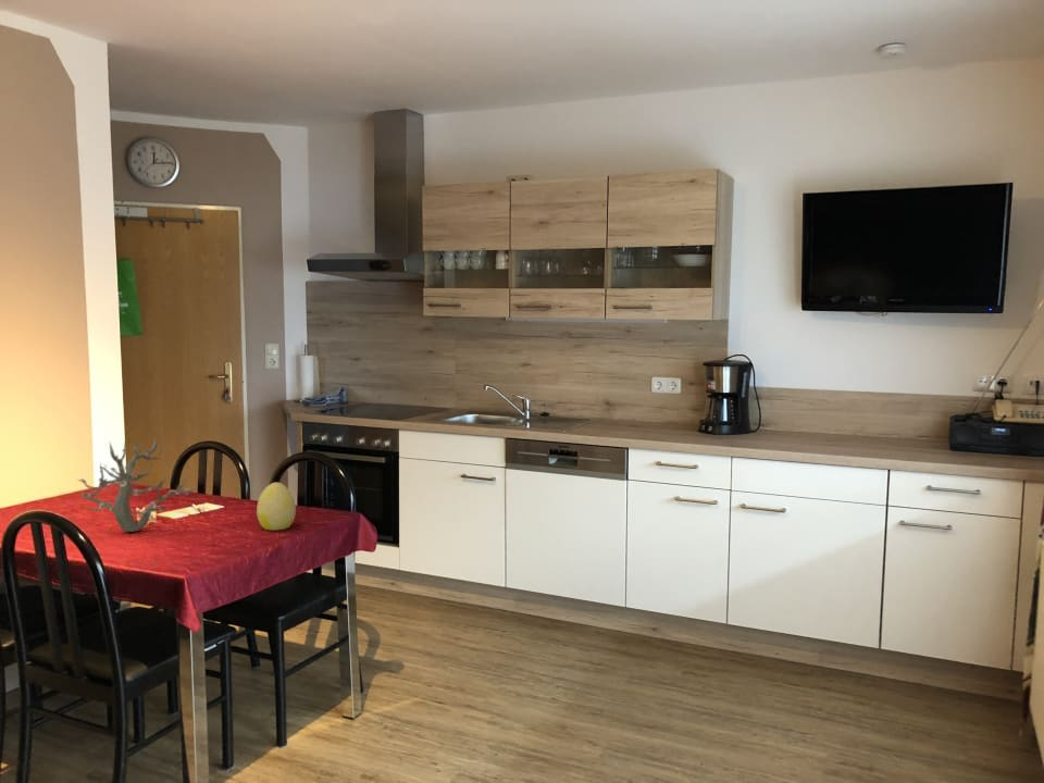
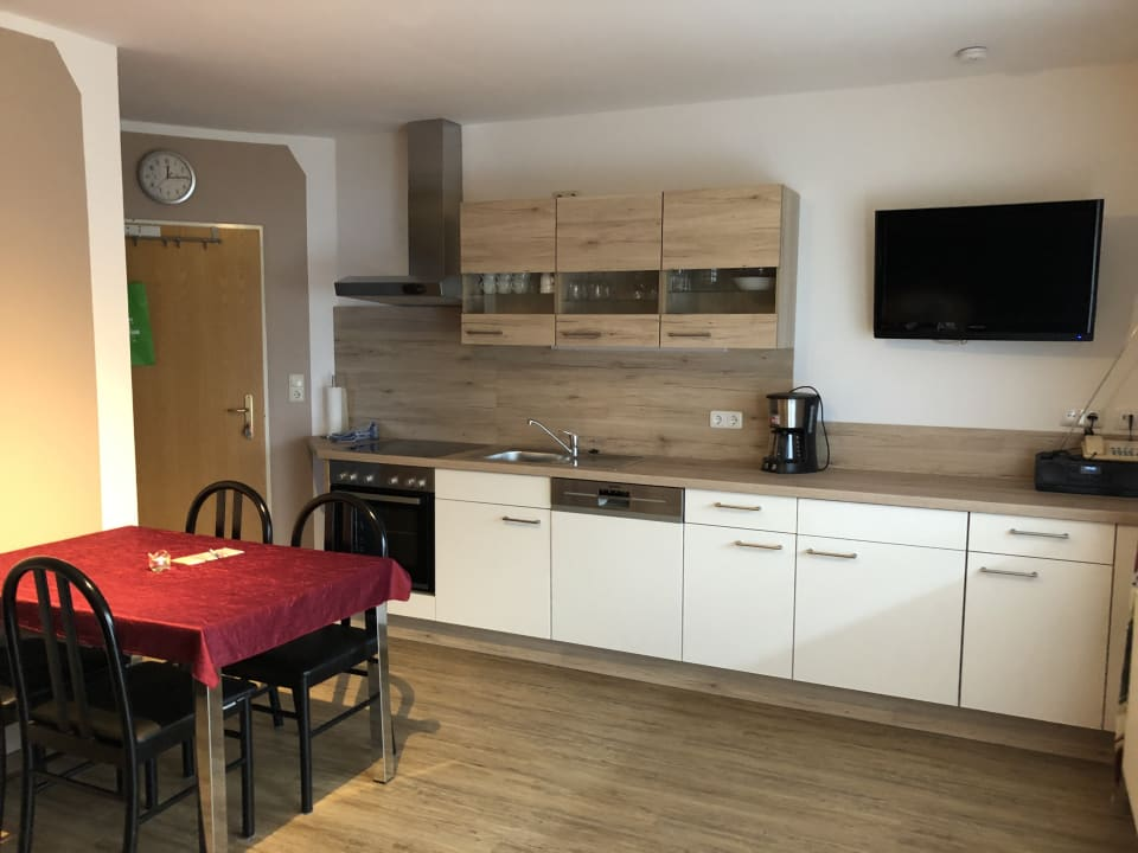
- decorative egg (276, 505)
- plant (134, 481)
